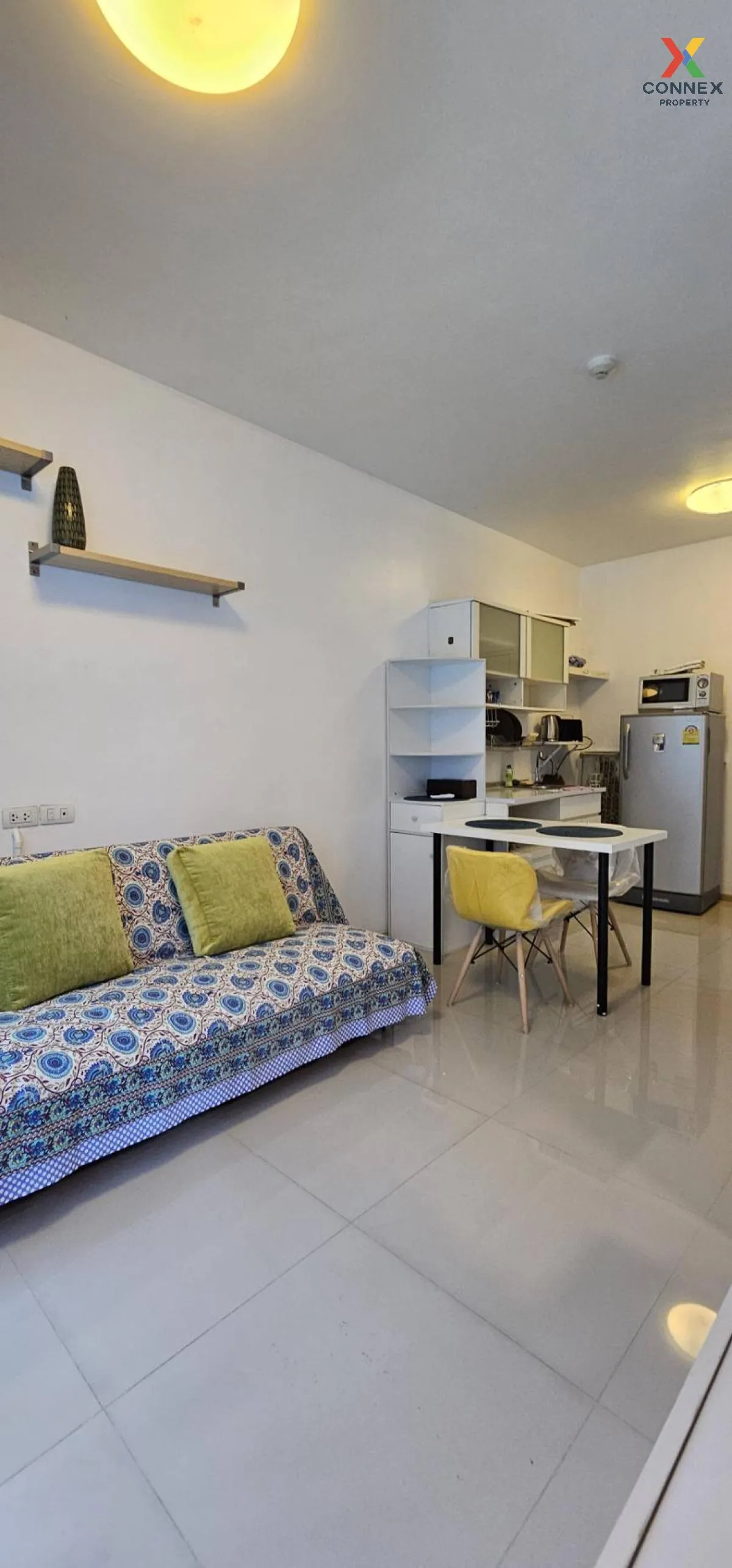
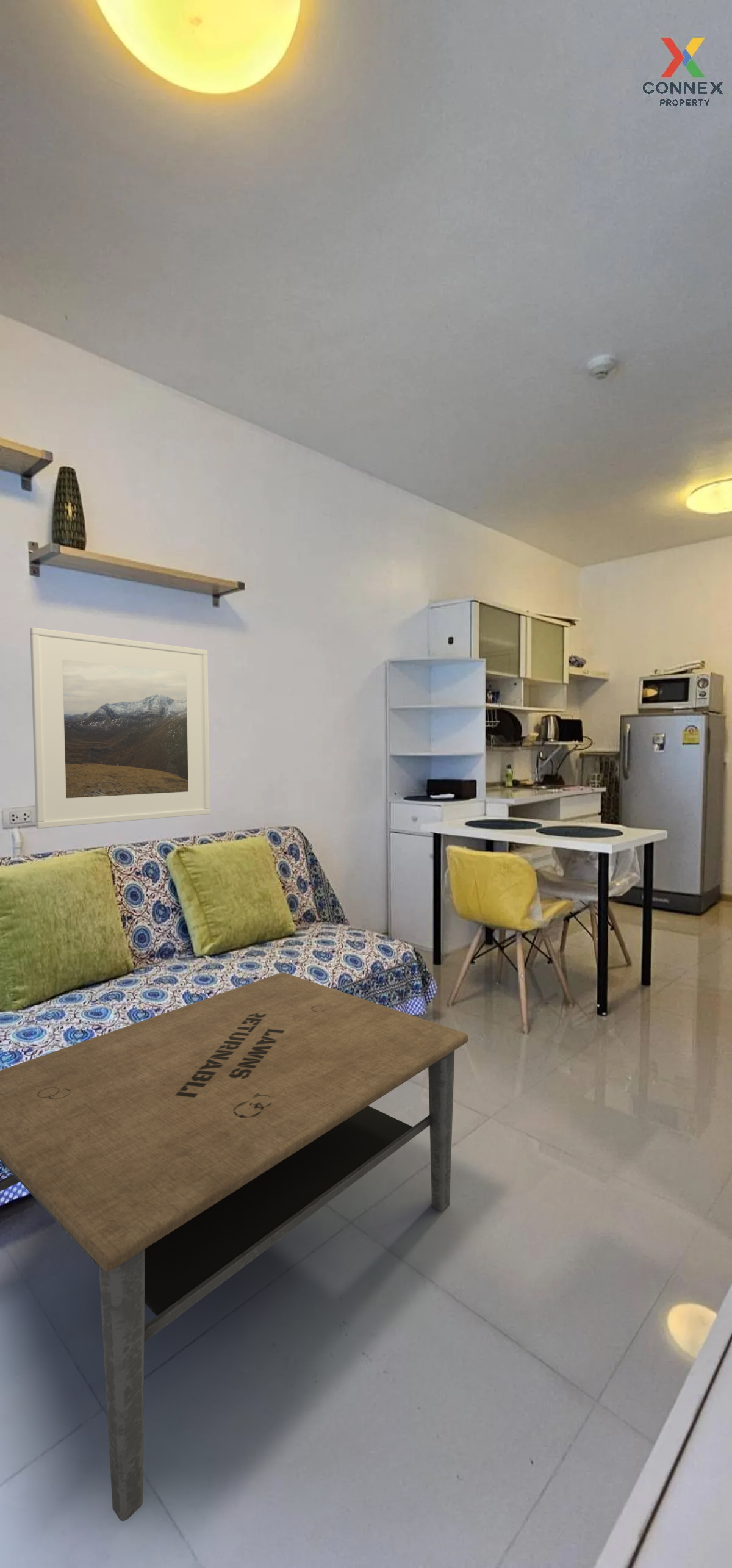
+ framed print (129, 730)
+ coffee table (231, 1153)
